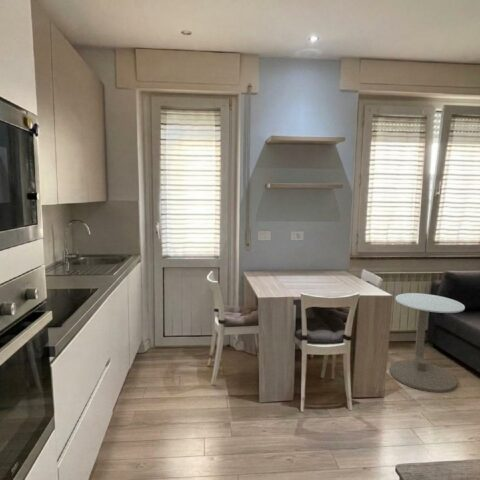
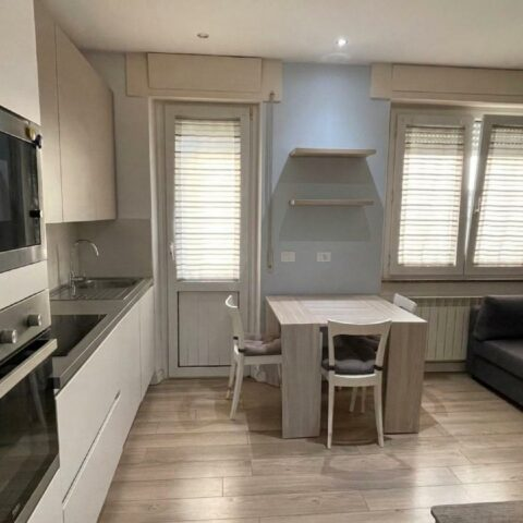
- side table (424, 337)
